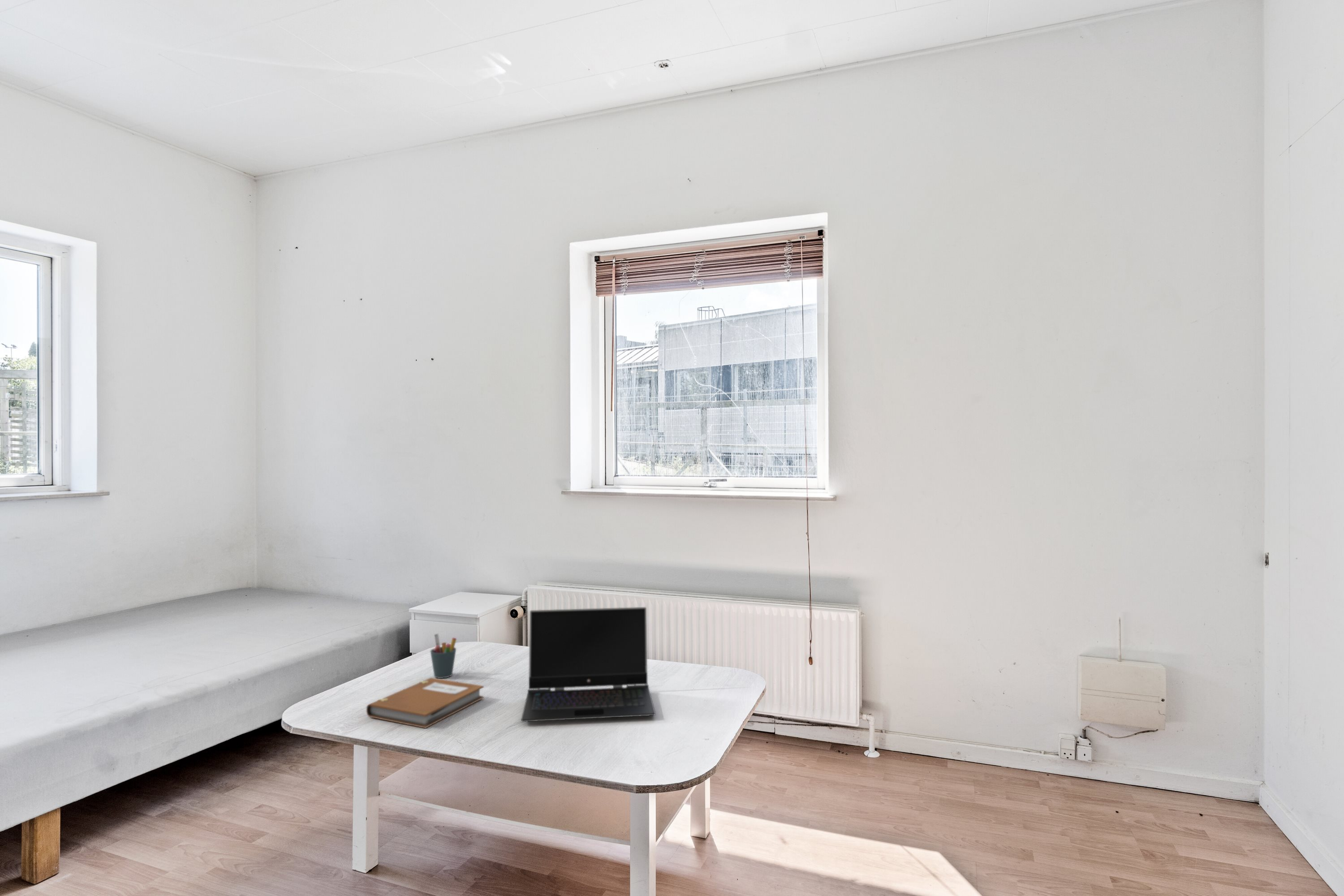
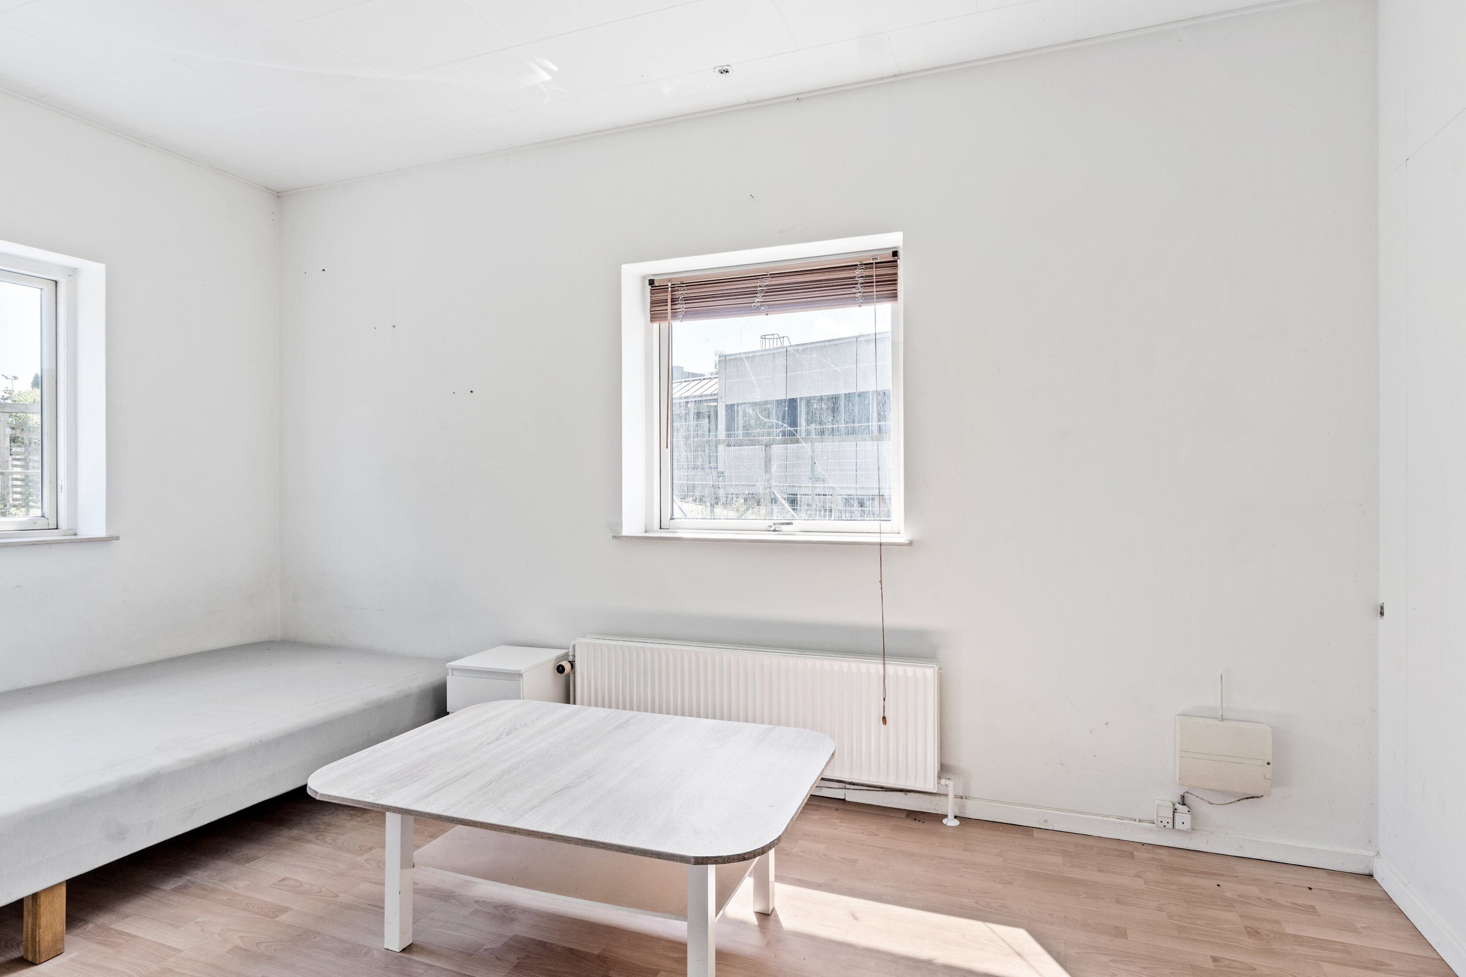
- pen holder (444, 655)
- notebook (428, 700)
- laptop computer (589, 662)
